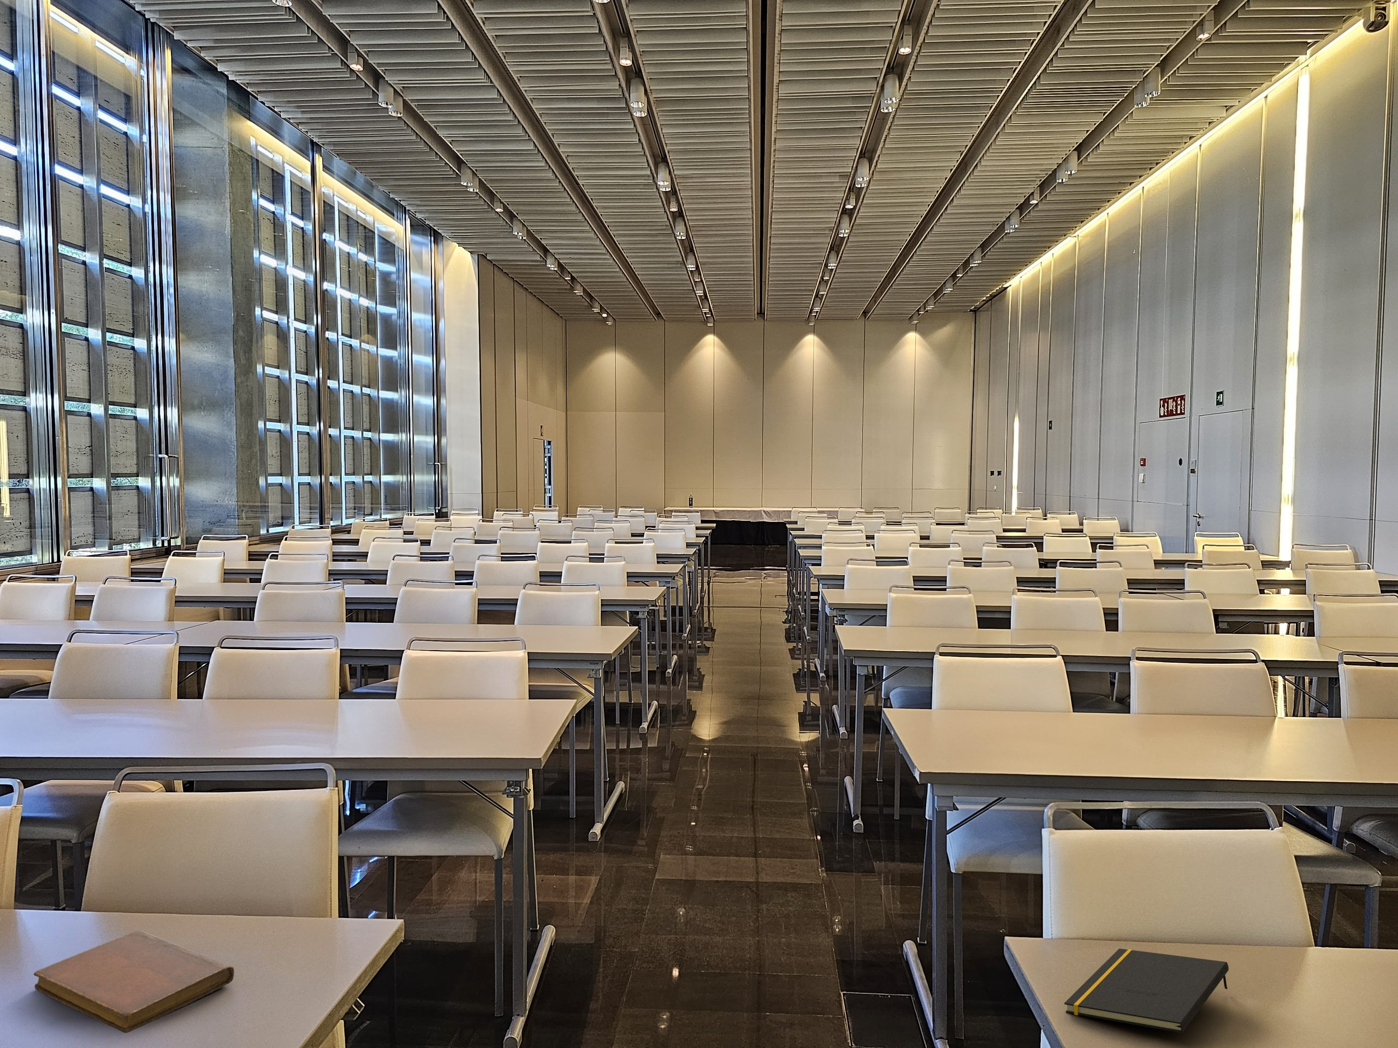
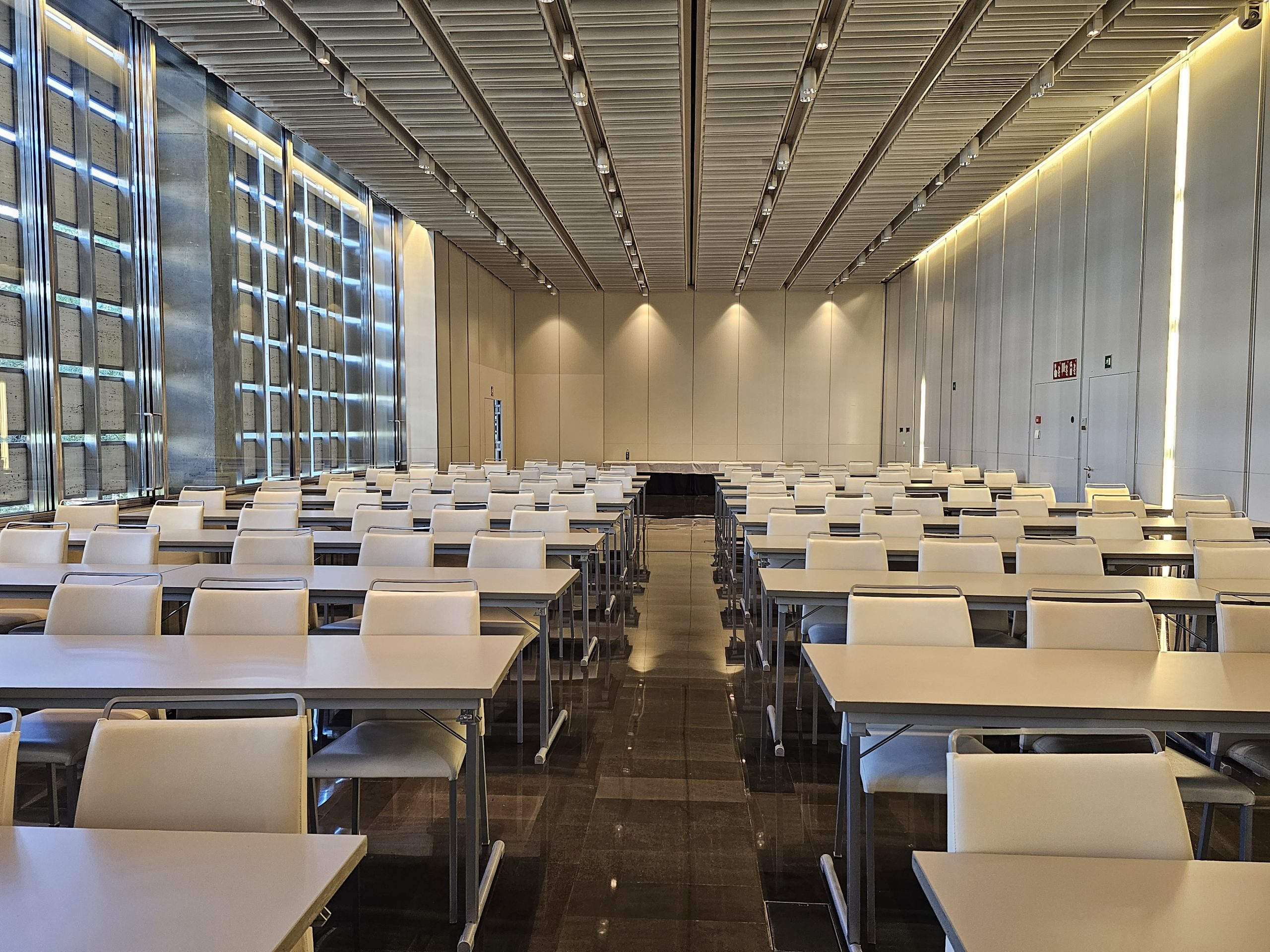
- notepad (1148, 986)
- notebook (134, 976)
